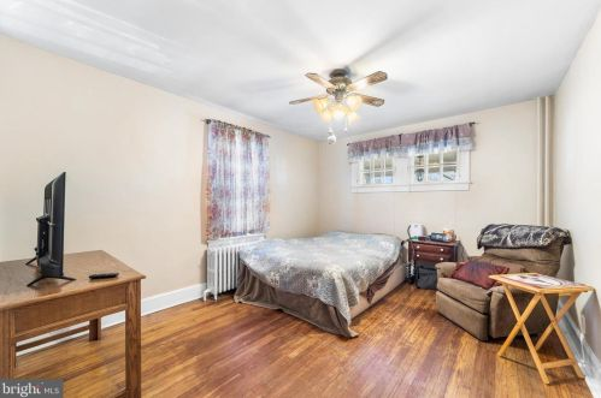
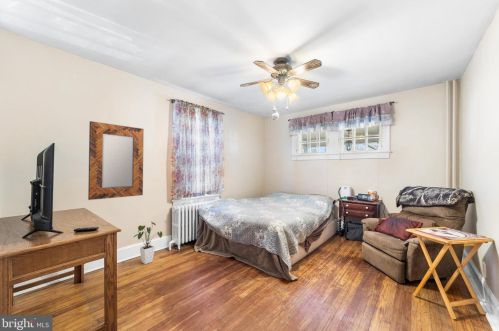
+ home mirror (118, 161)
+ house plant (150, 241)
